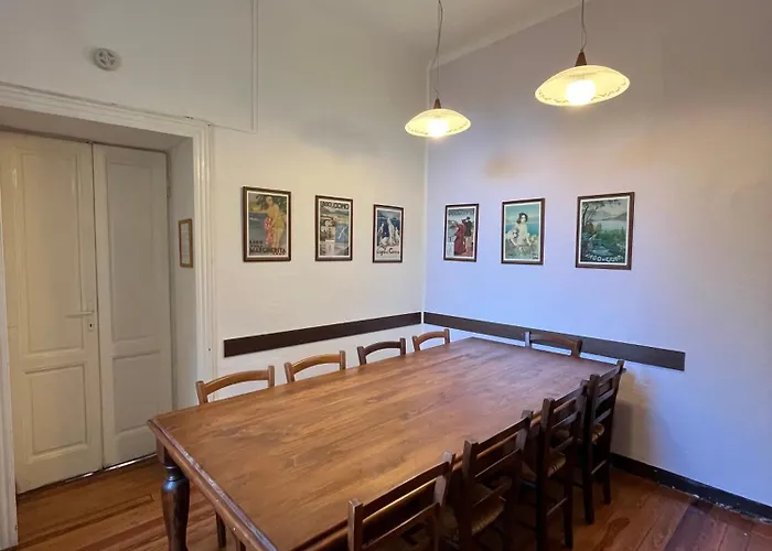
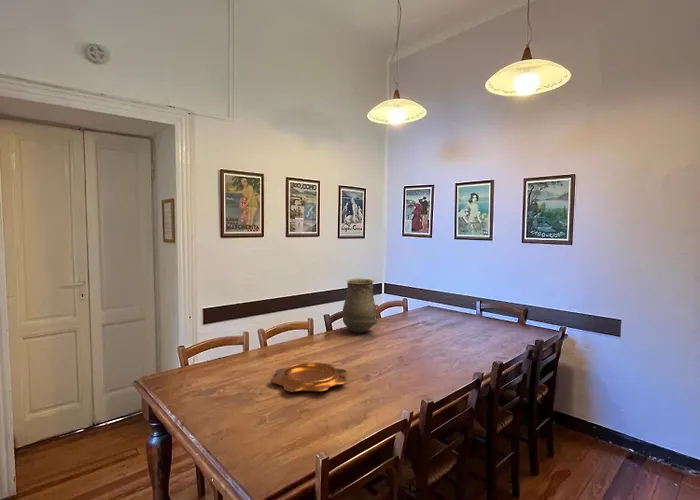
+ decorative bowl (309, 375)
+ vase (359, 305)
